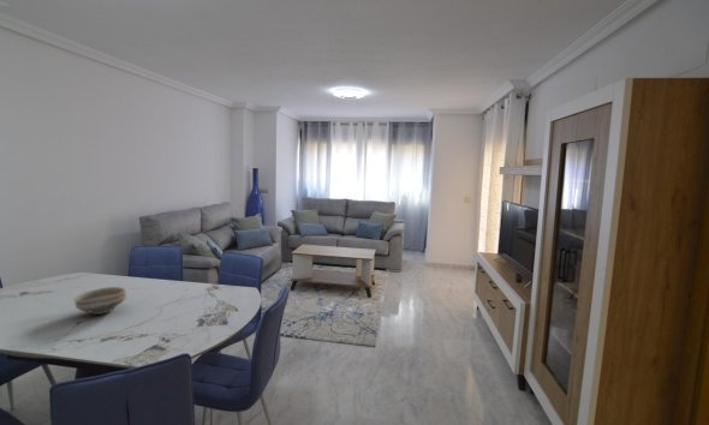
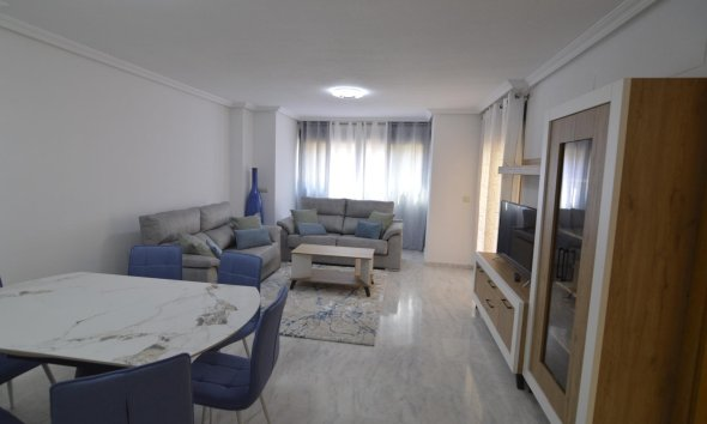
- bowl (101, 301)
